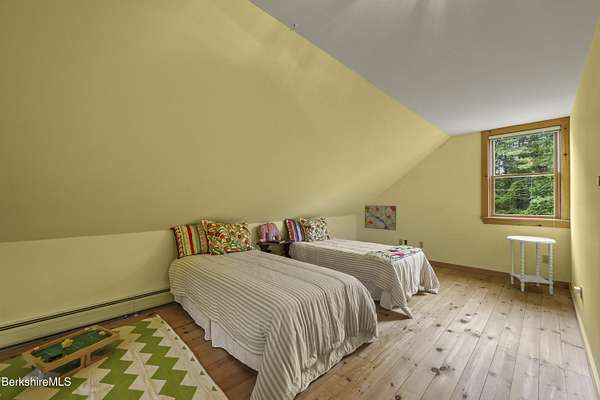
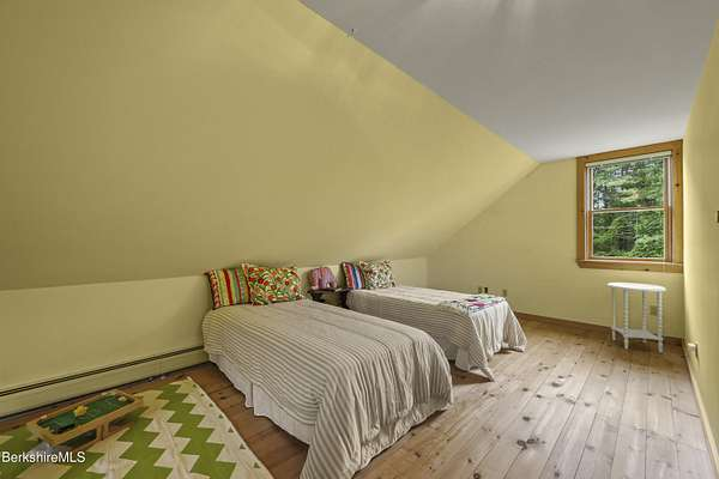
- wall art (379, 217)
